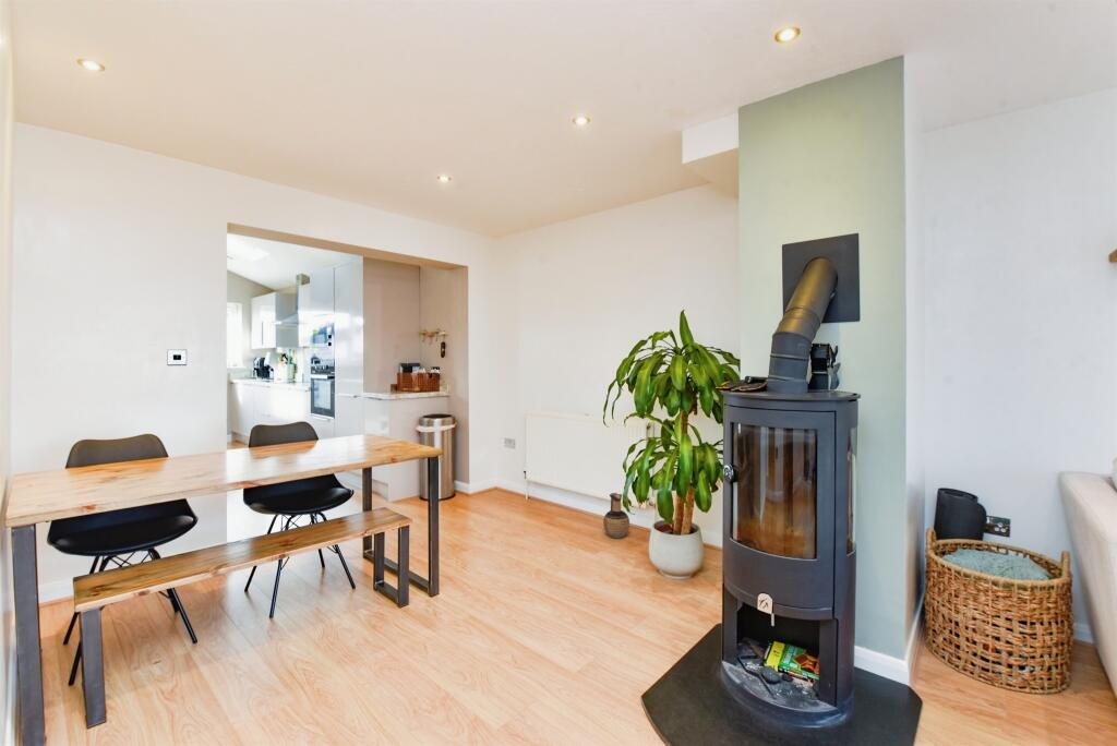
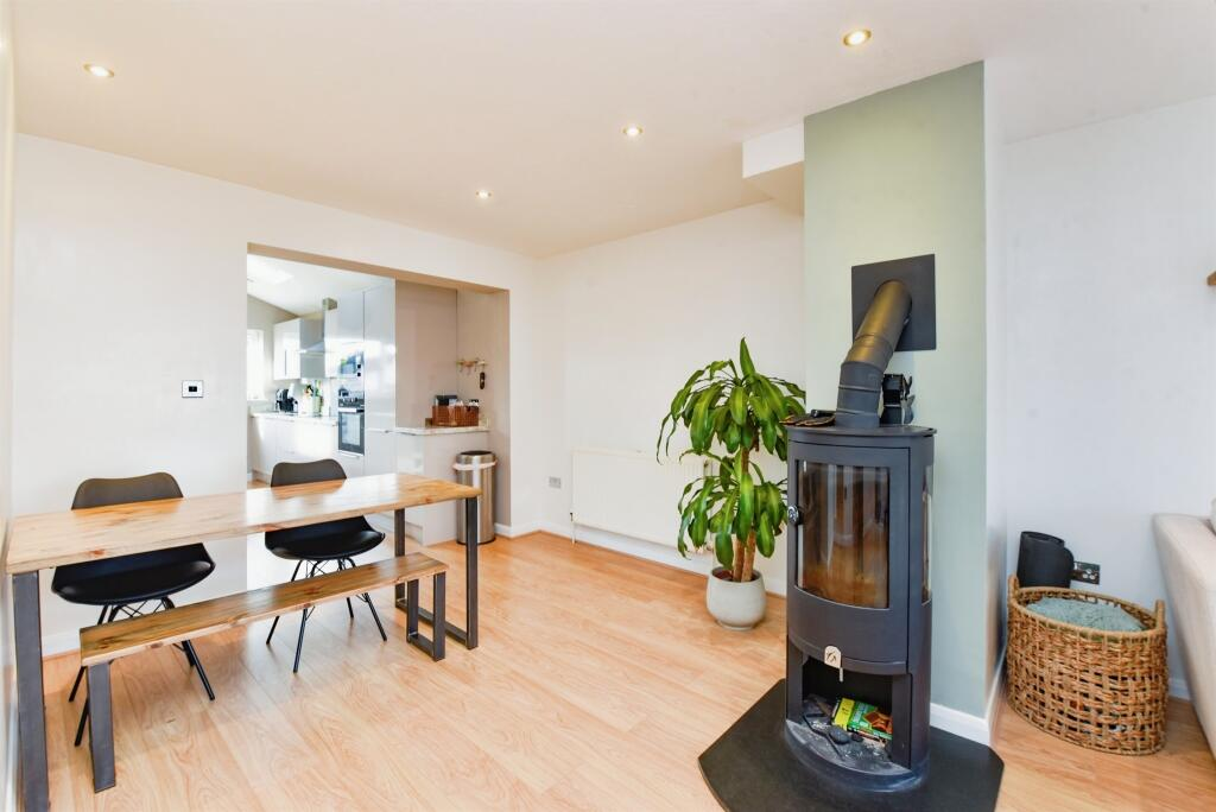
- ceramic jug (616, 515)
